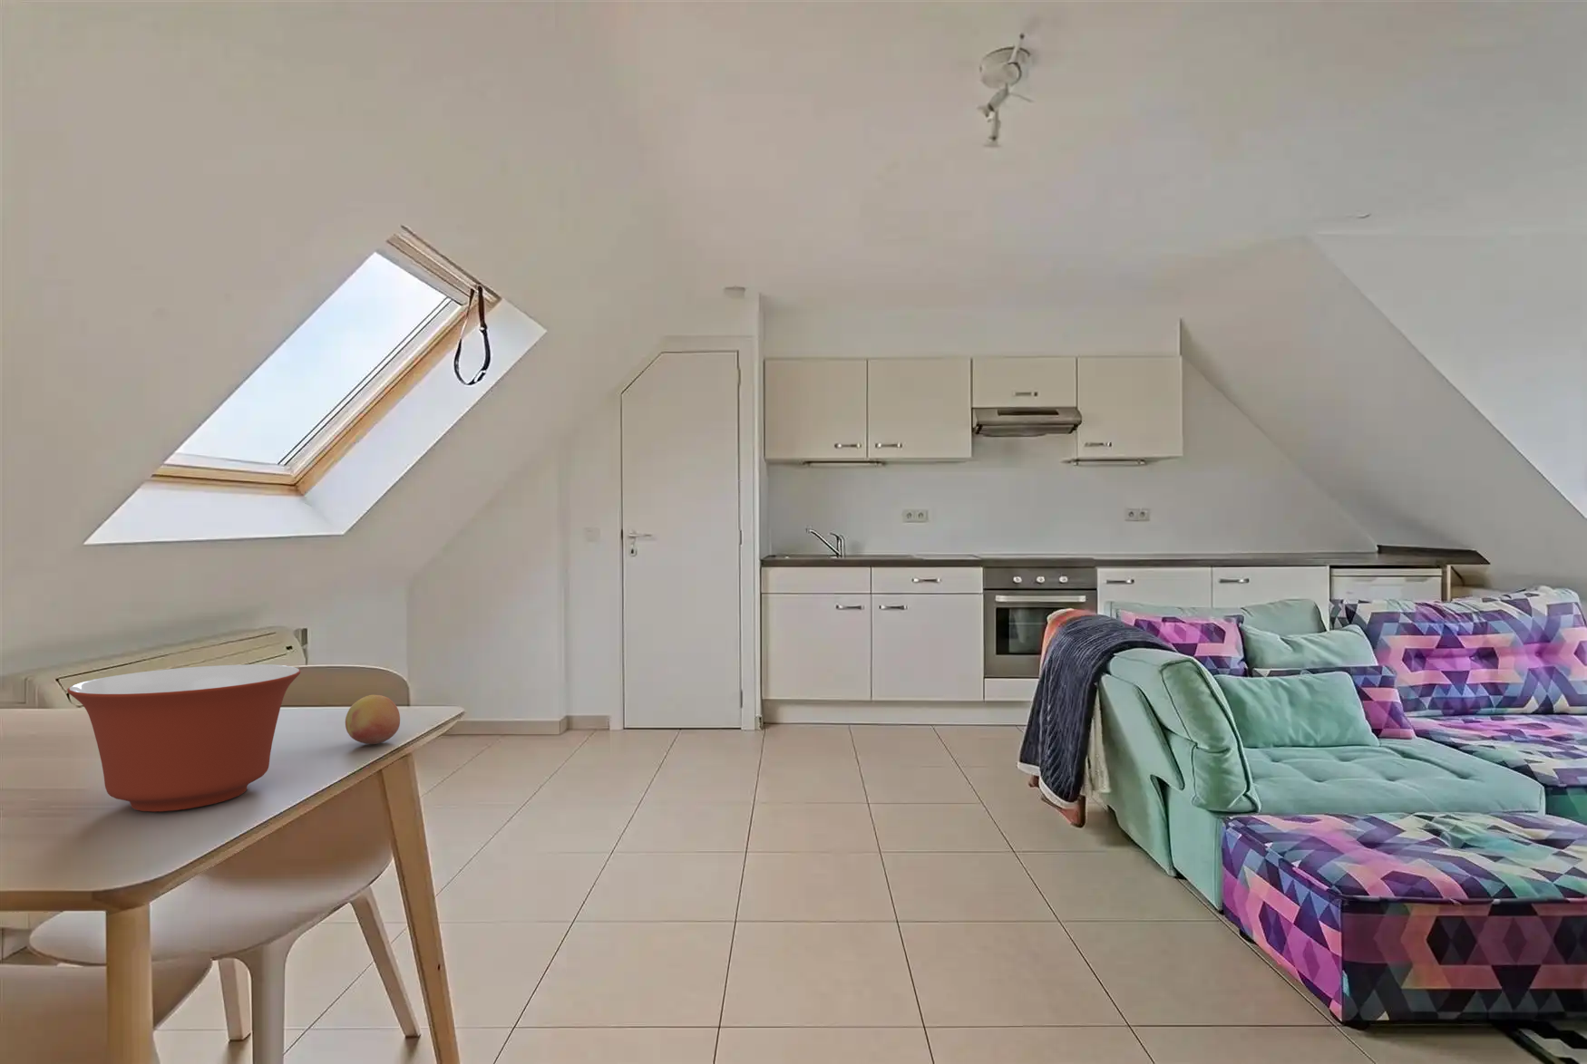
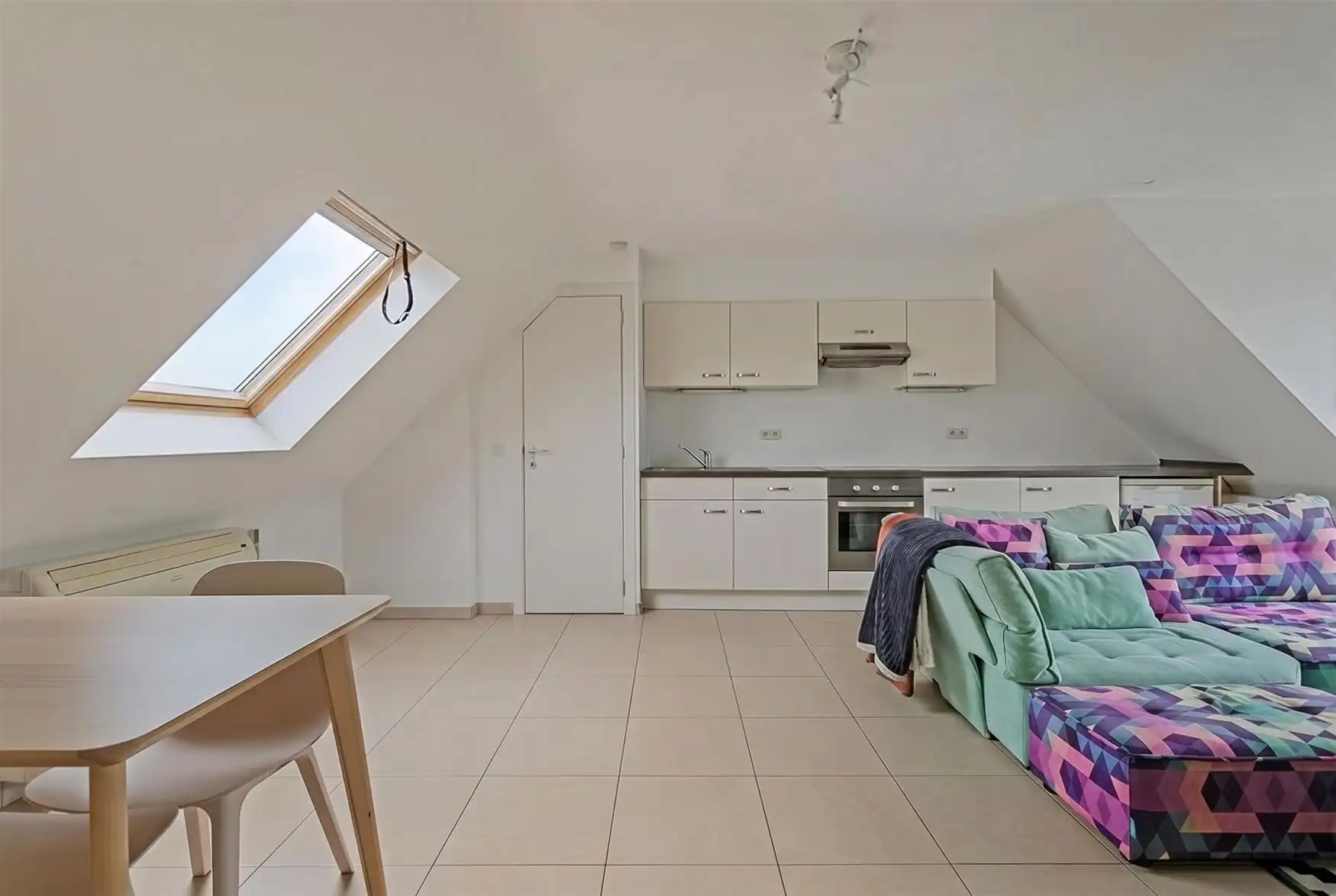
- mixing bowl (191, 736)
- fruit (373, 718)
